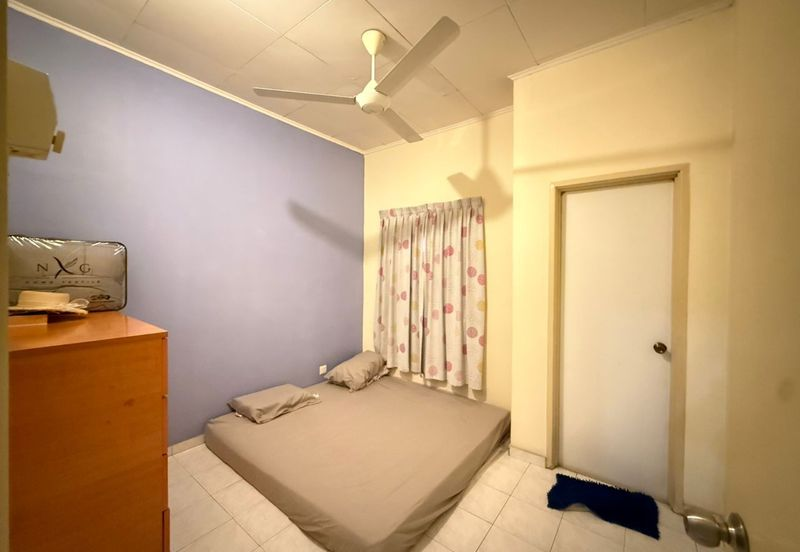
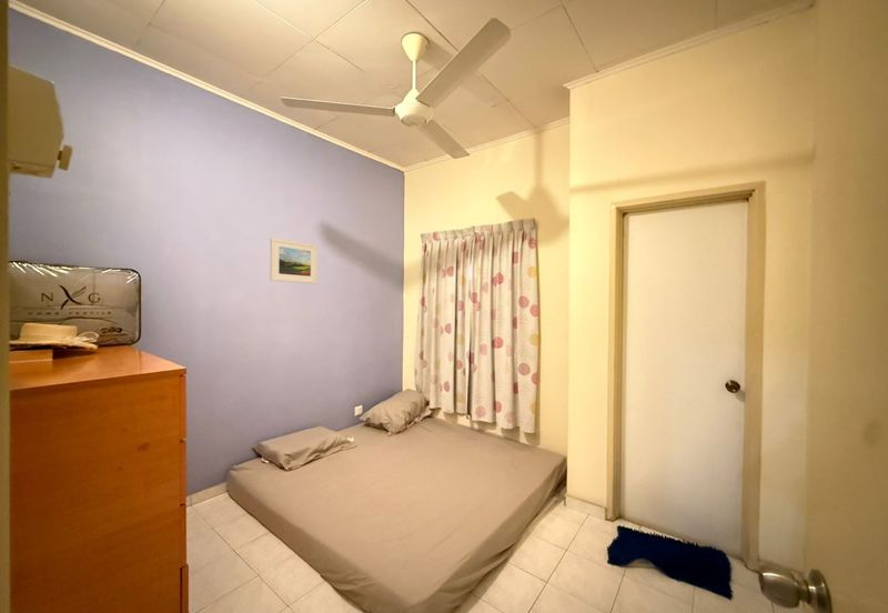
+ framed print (294, 261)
